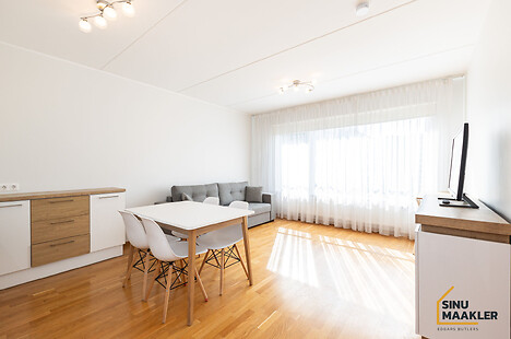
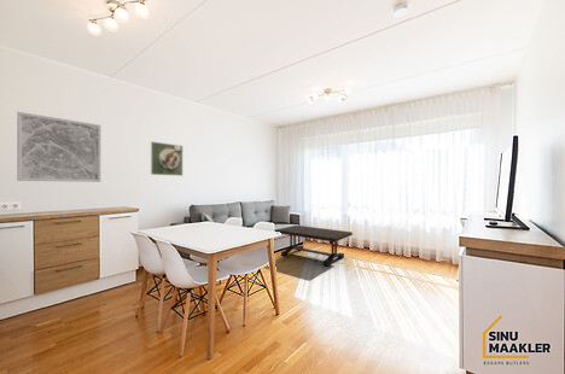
+ wall art (63, 150)
+ coffee table (311, 238)
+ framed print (167, 159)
